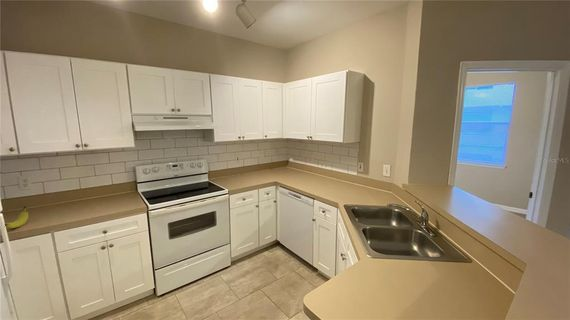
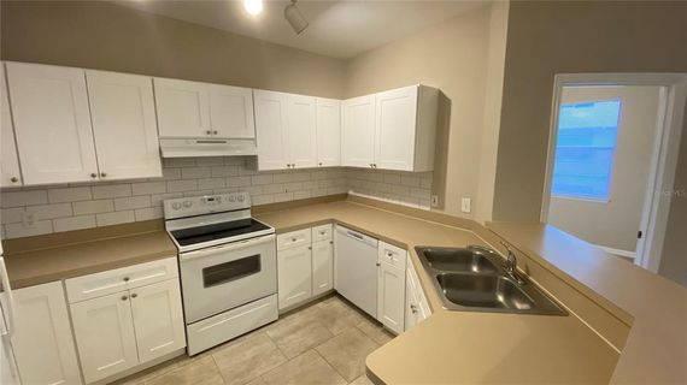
- fruit (17, 218)
